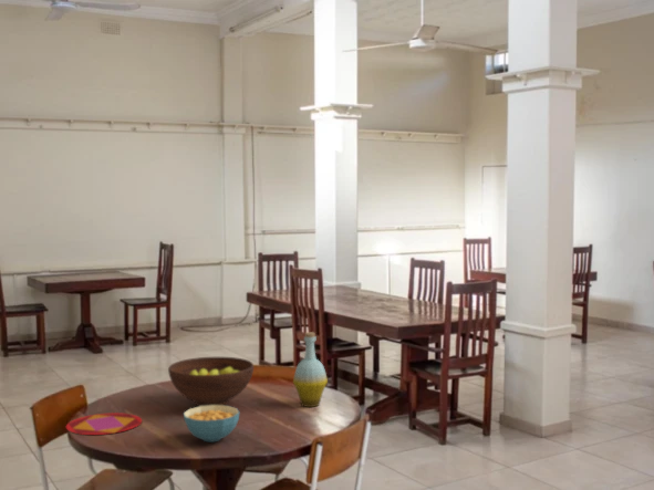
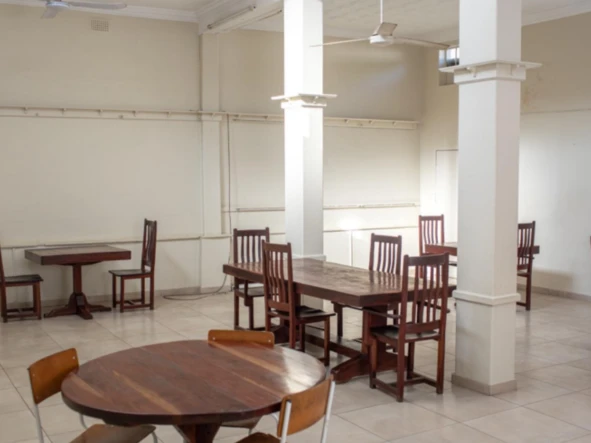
- cereal bowl (211, 426)
- fruit bowl (211, 384)
- plate (104, 423)
- bottle (310, 368)
